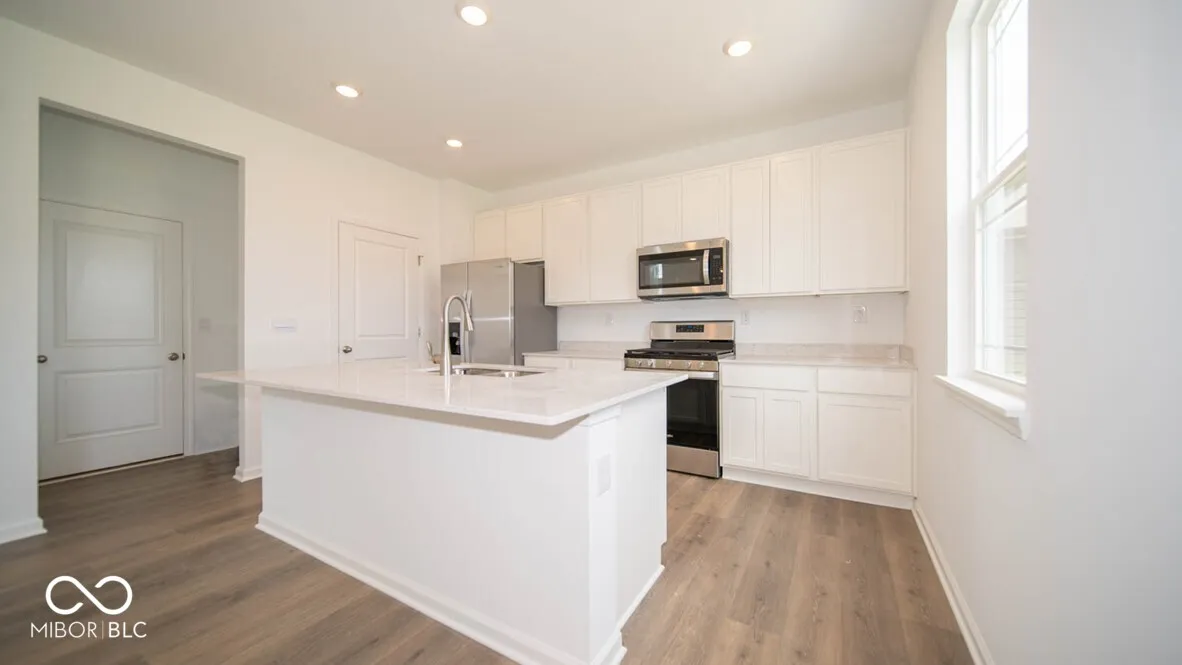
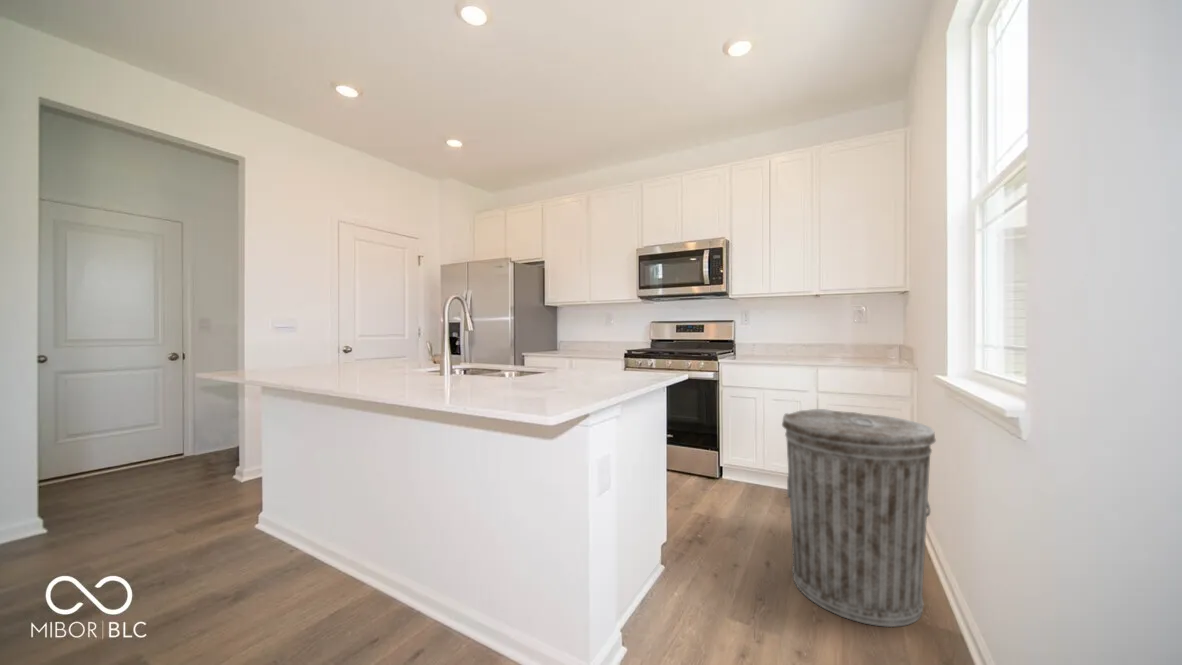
+ trash can (853, 504)
